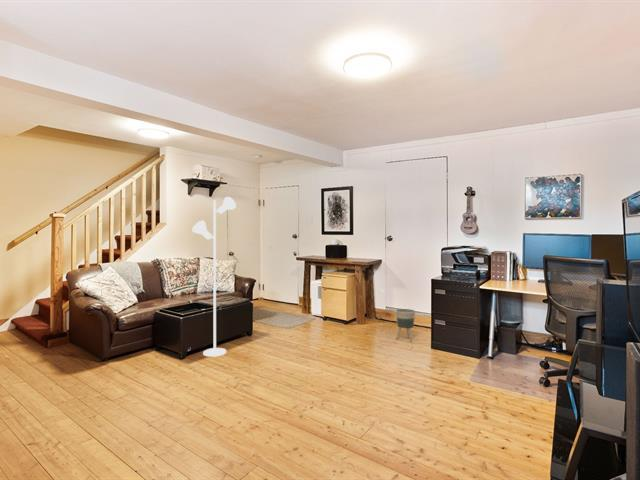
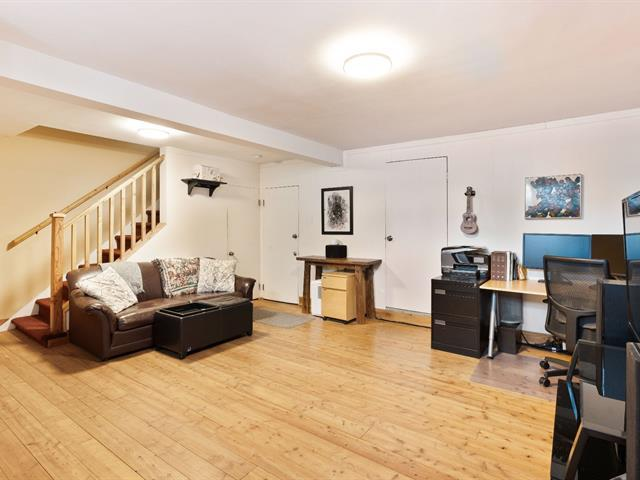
- floor lamp (214, 274)
- planter (405, 324)
